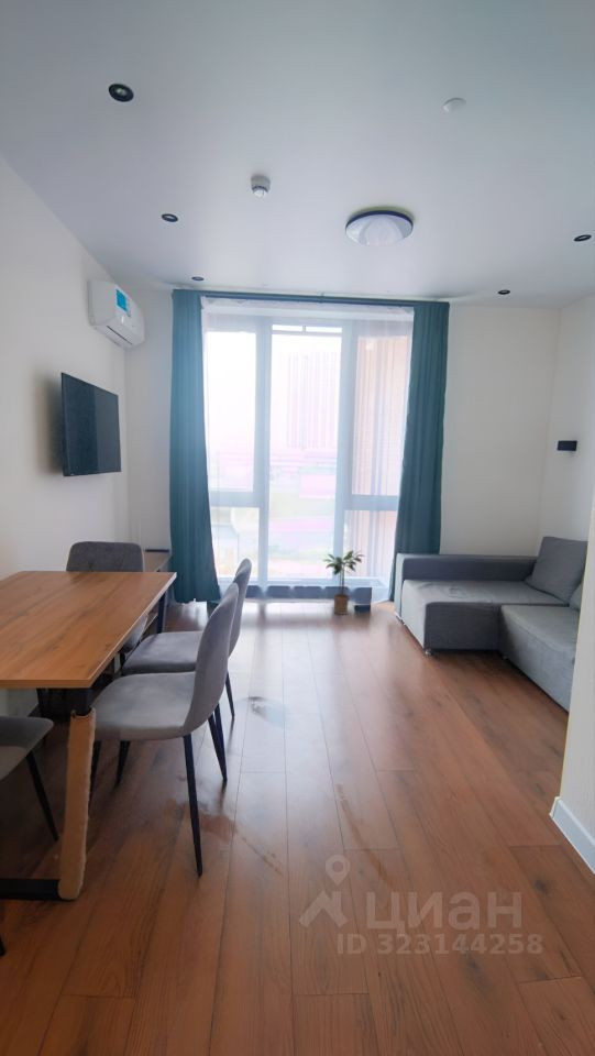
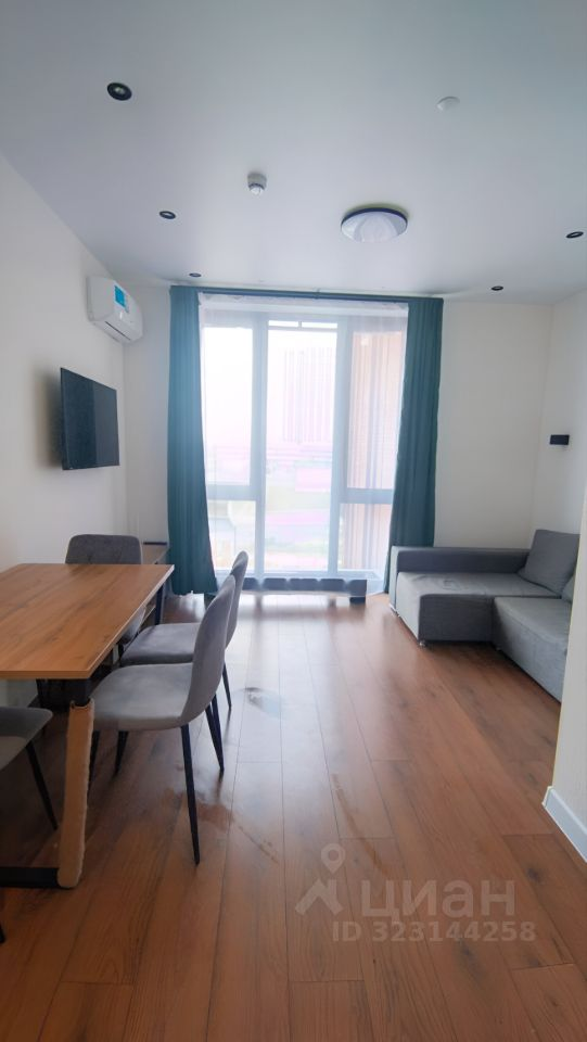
- potted plant (342, 580)
